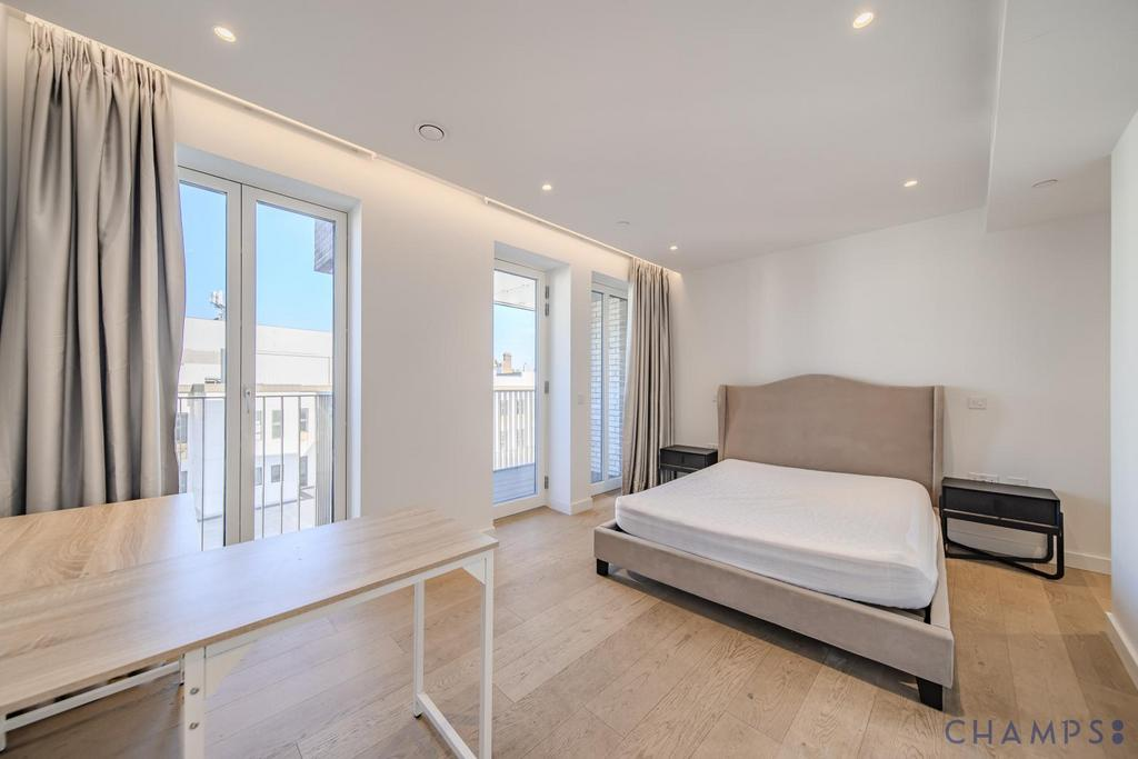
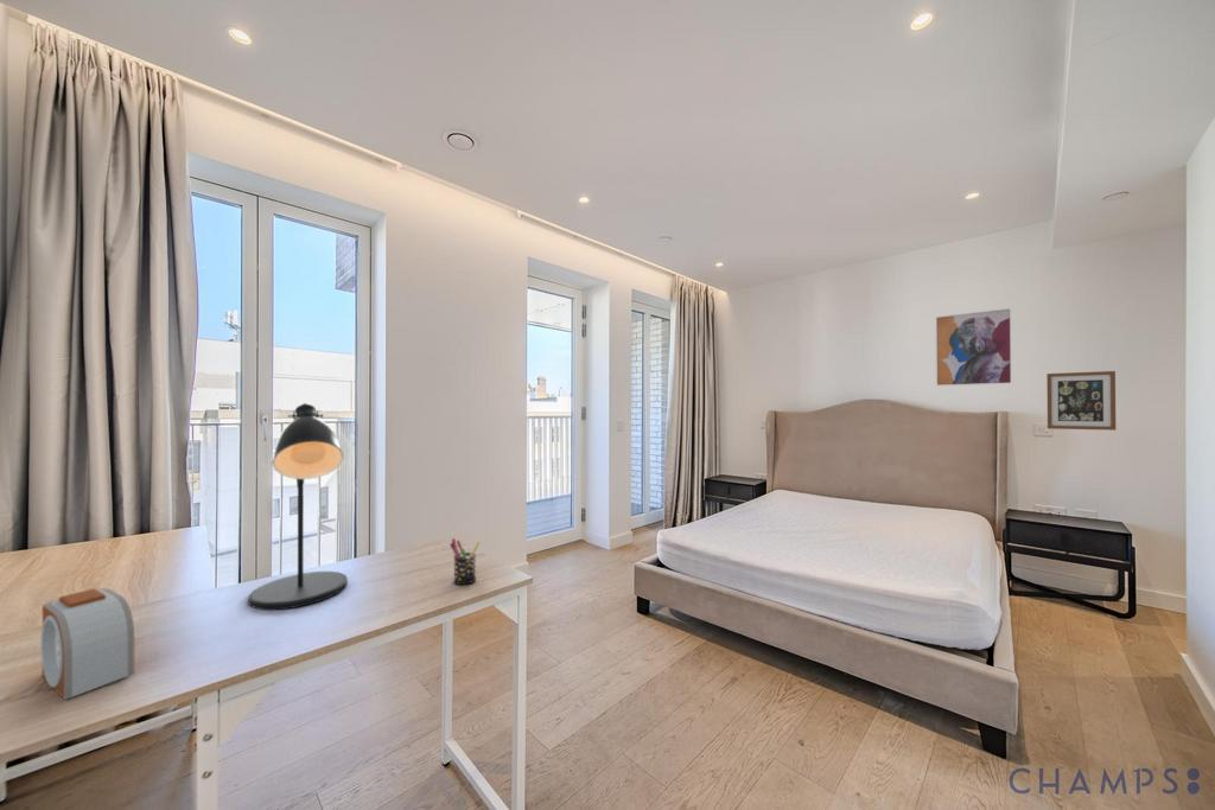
+ wall art (1080, 401)
+ pen holder (463, 560)
+ alarm clock (85, 636)
+ desk lamp (303, 503)
+ wall art (972, 349)
